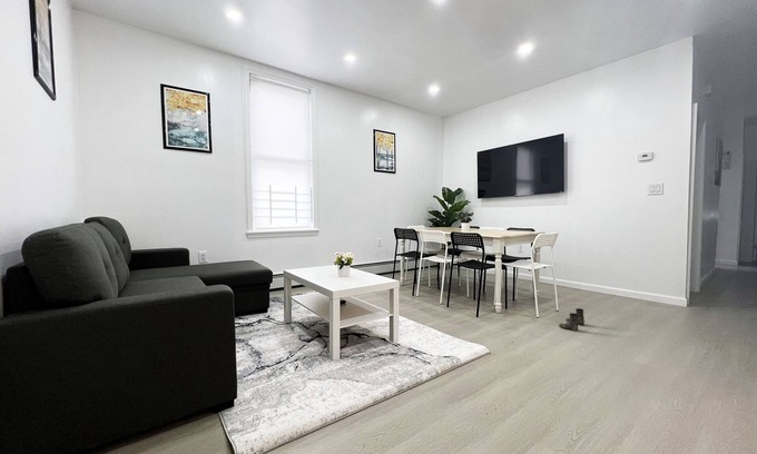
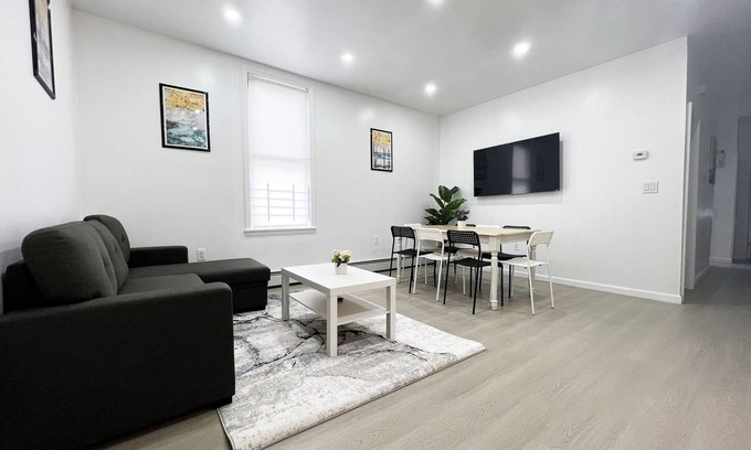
- boots (571, 317)
